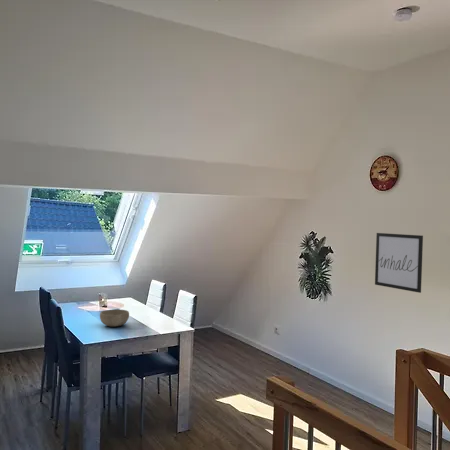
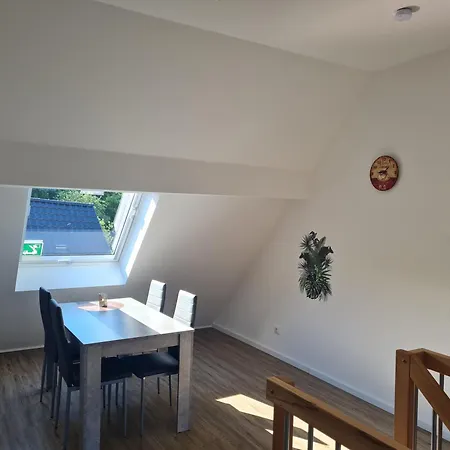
- wall art (397, 261)
- bowl (114, 318)
